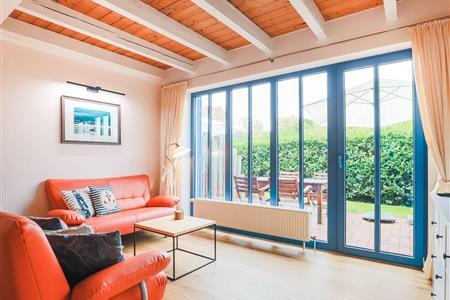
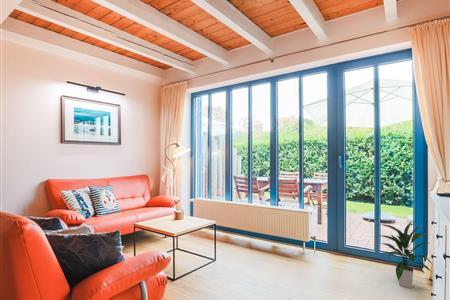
+ indoor plant (404, 252)
